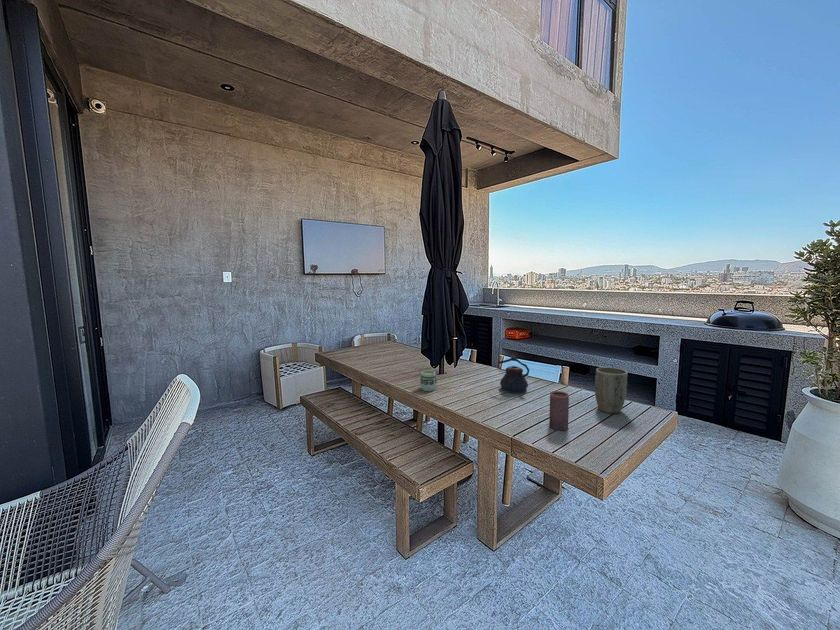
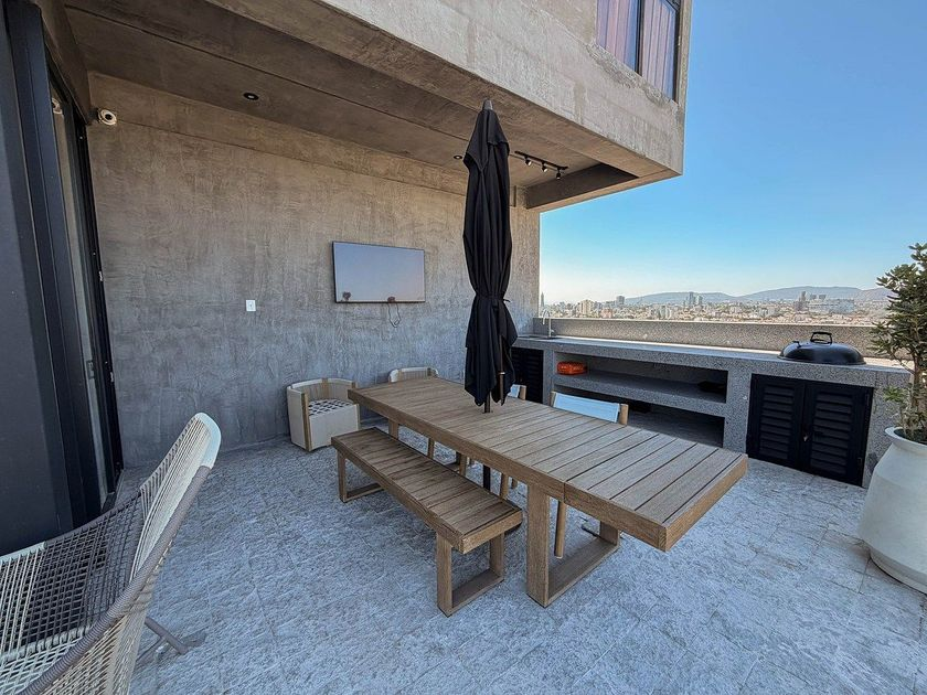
- plant pot (610, 390)
- teapot (514, 373)
- cup (428, 380)
- candle (559, 410)
